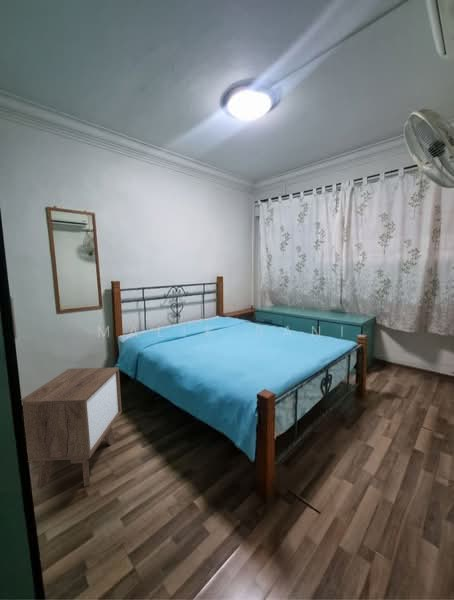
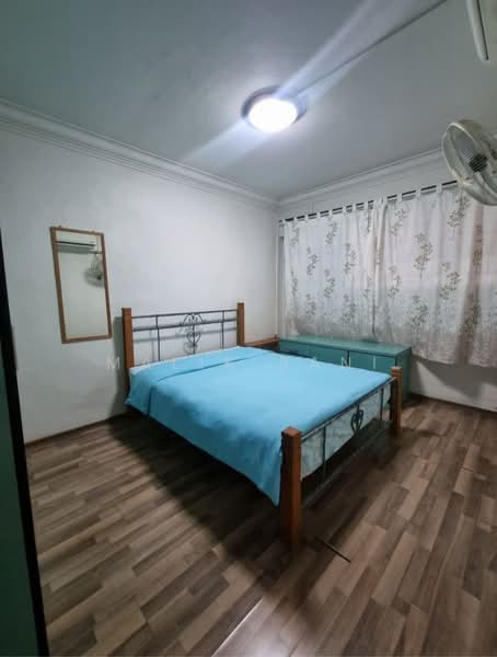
- nightstand (77, 422)
